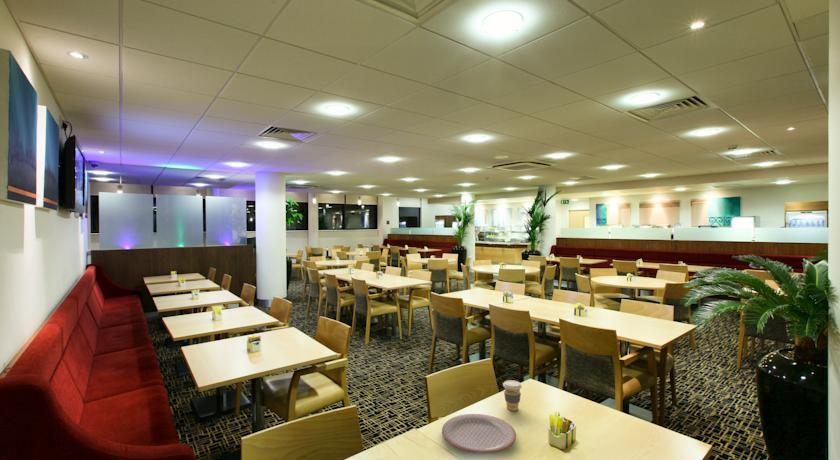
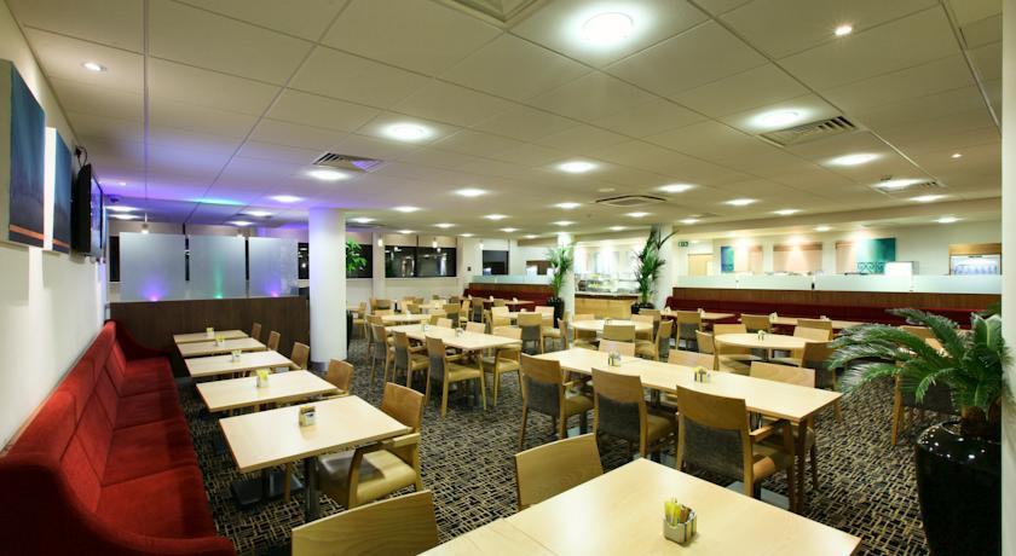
- coffee cup (512, 395)
- plate (478, 433)
